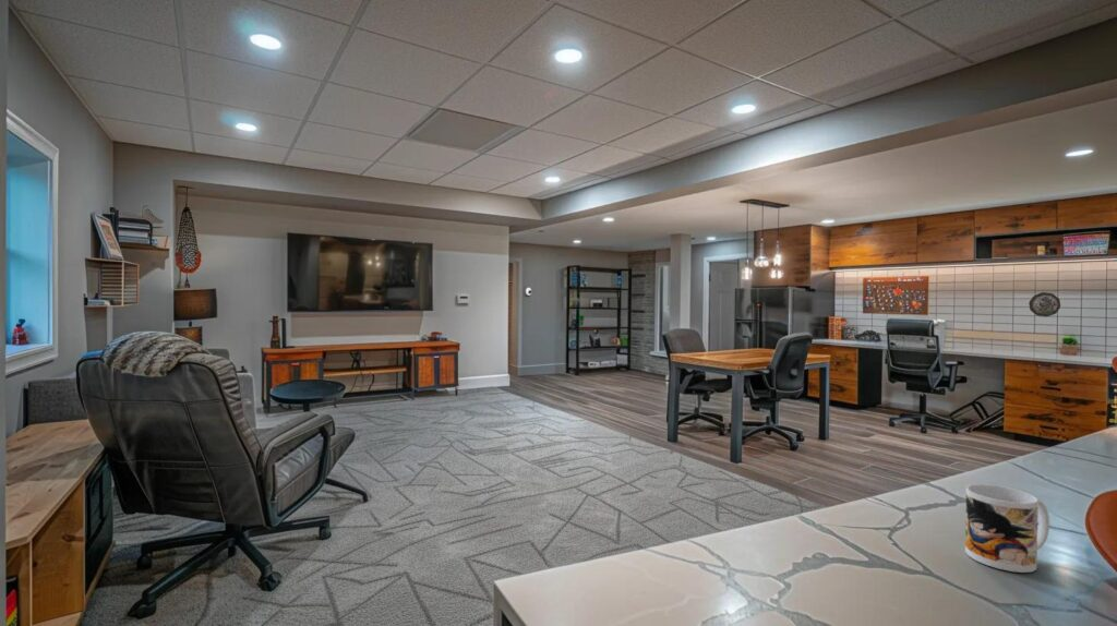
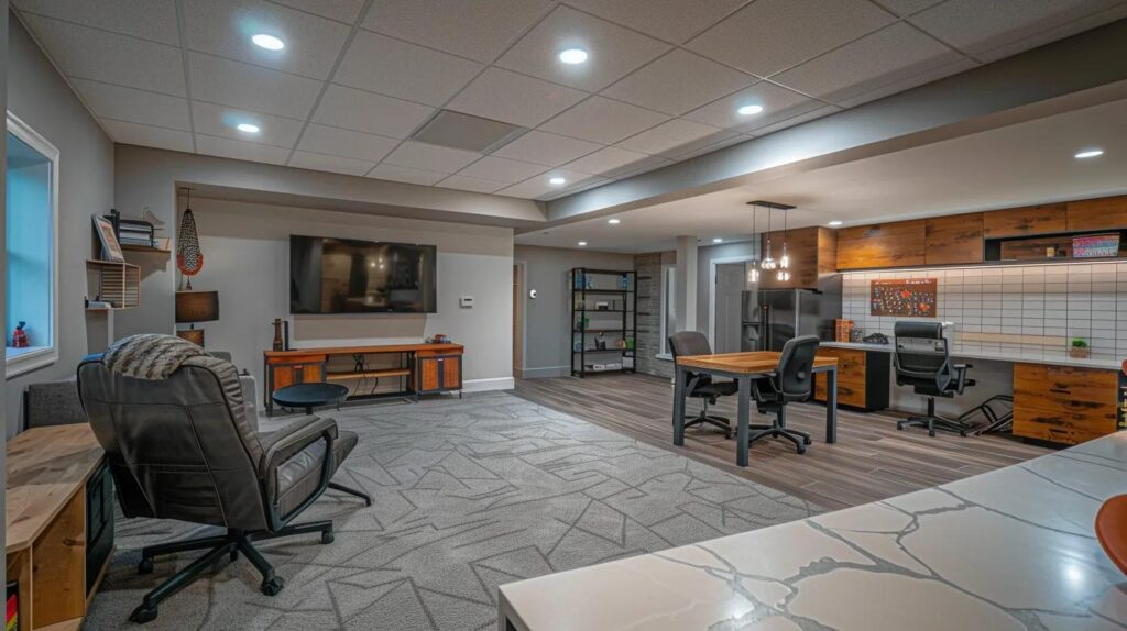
- decorative plate (1044, 304)
- mug (1011, 525)
